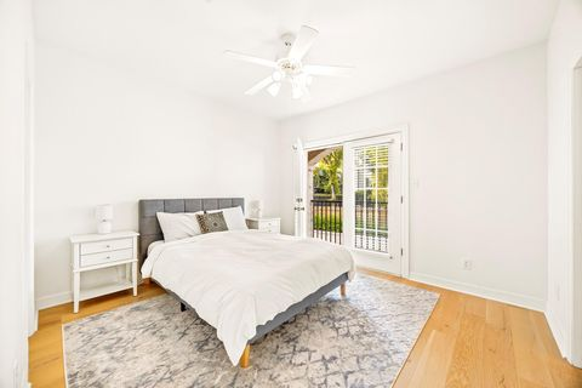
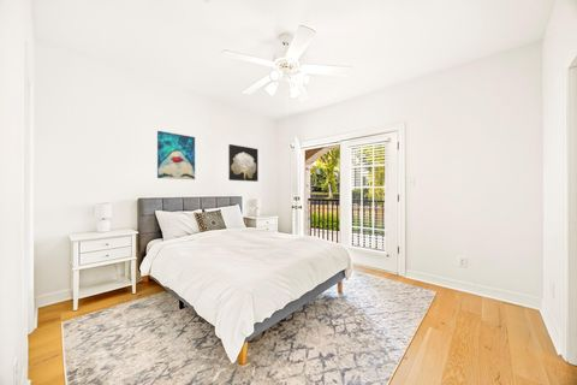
+ wall art (177, 156)
+ wall art (243, 164)
